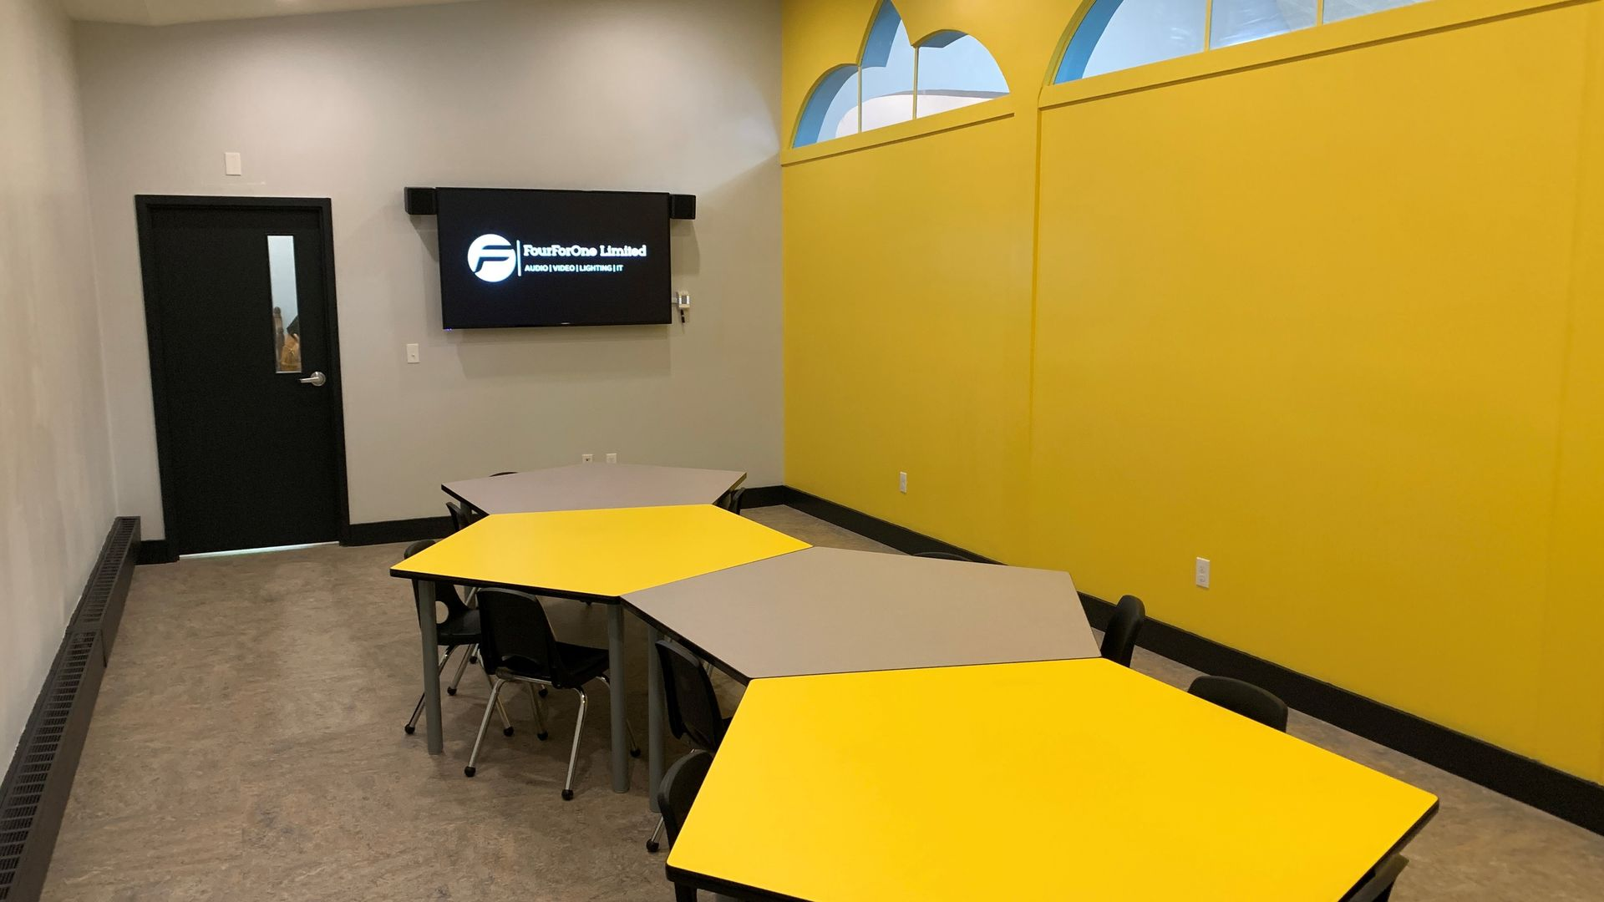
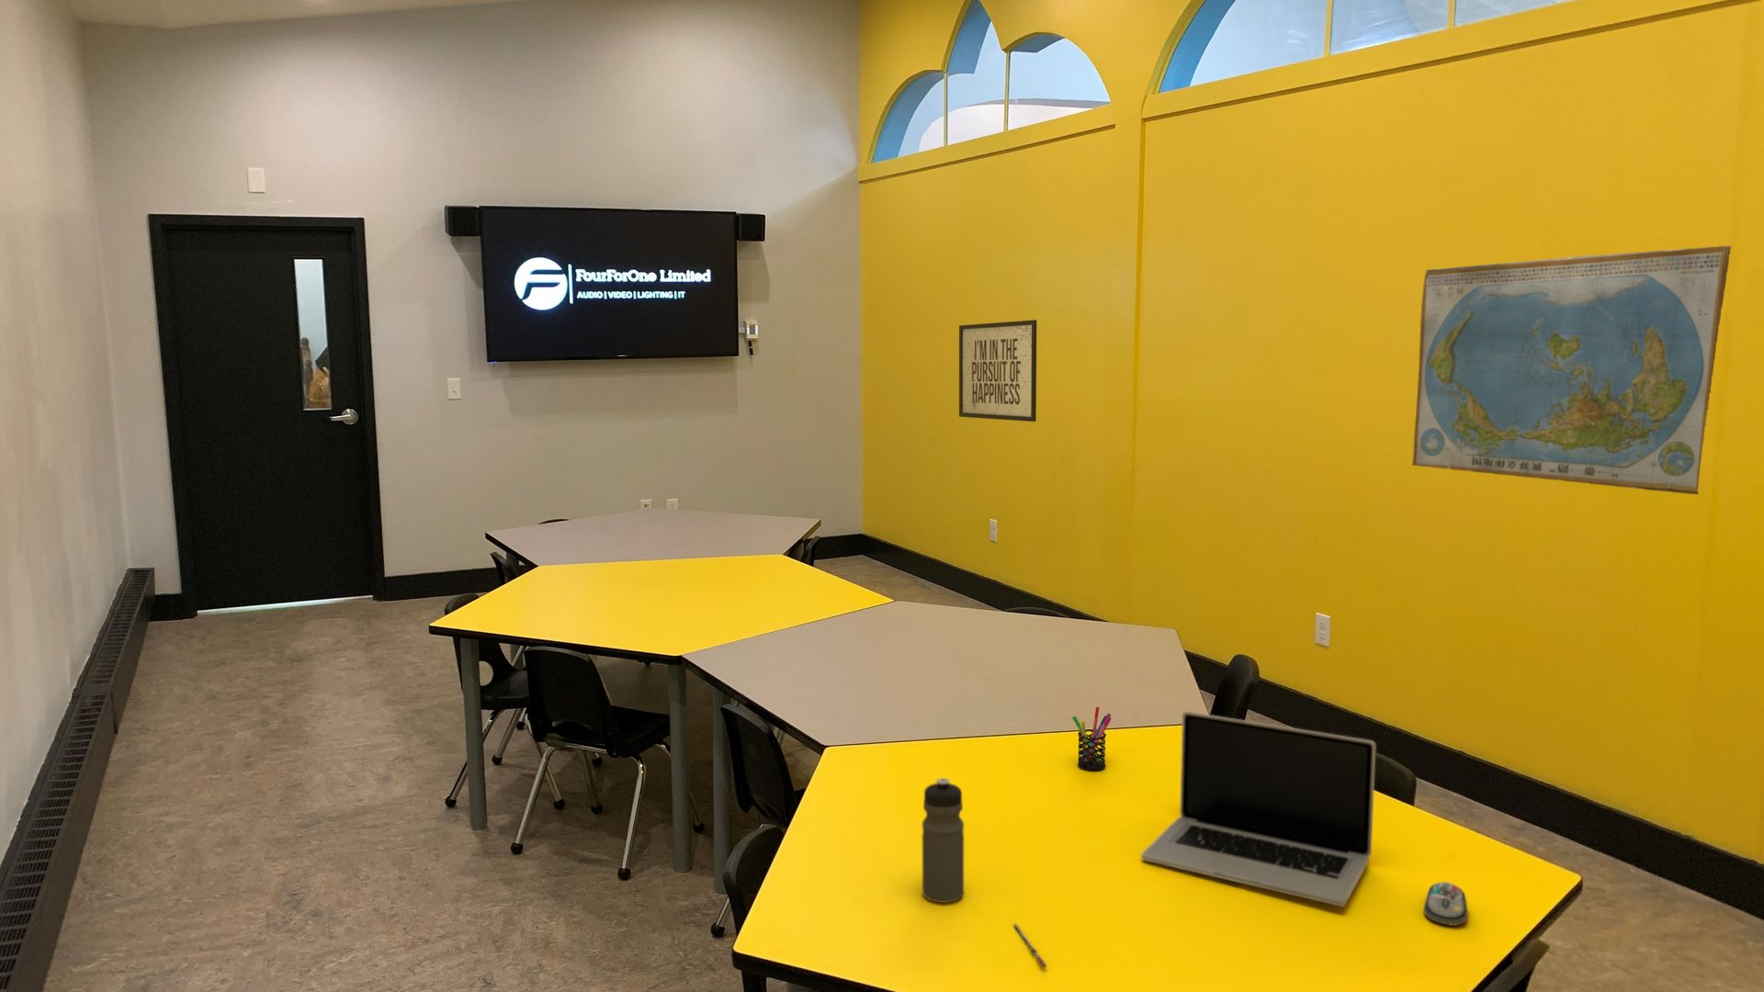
+ computer mouse (1447, 900)
+ world map (1550, 371)
+ laptop (1256, 802)
+ pen (1029, 945)
+ pen holder (1089, 736)
+ mirror (995, 371)
+ water bottle (943, 837)
